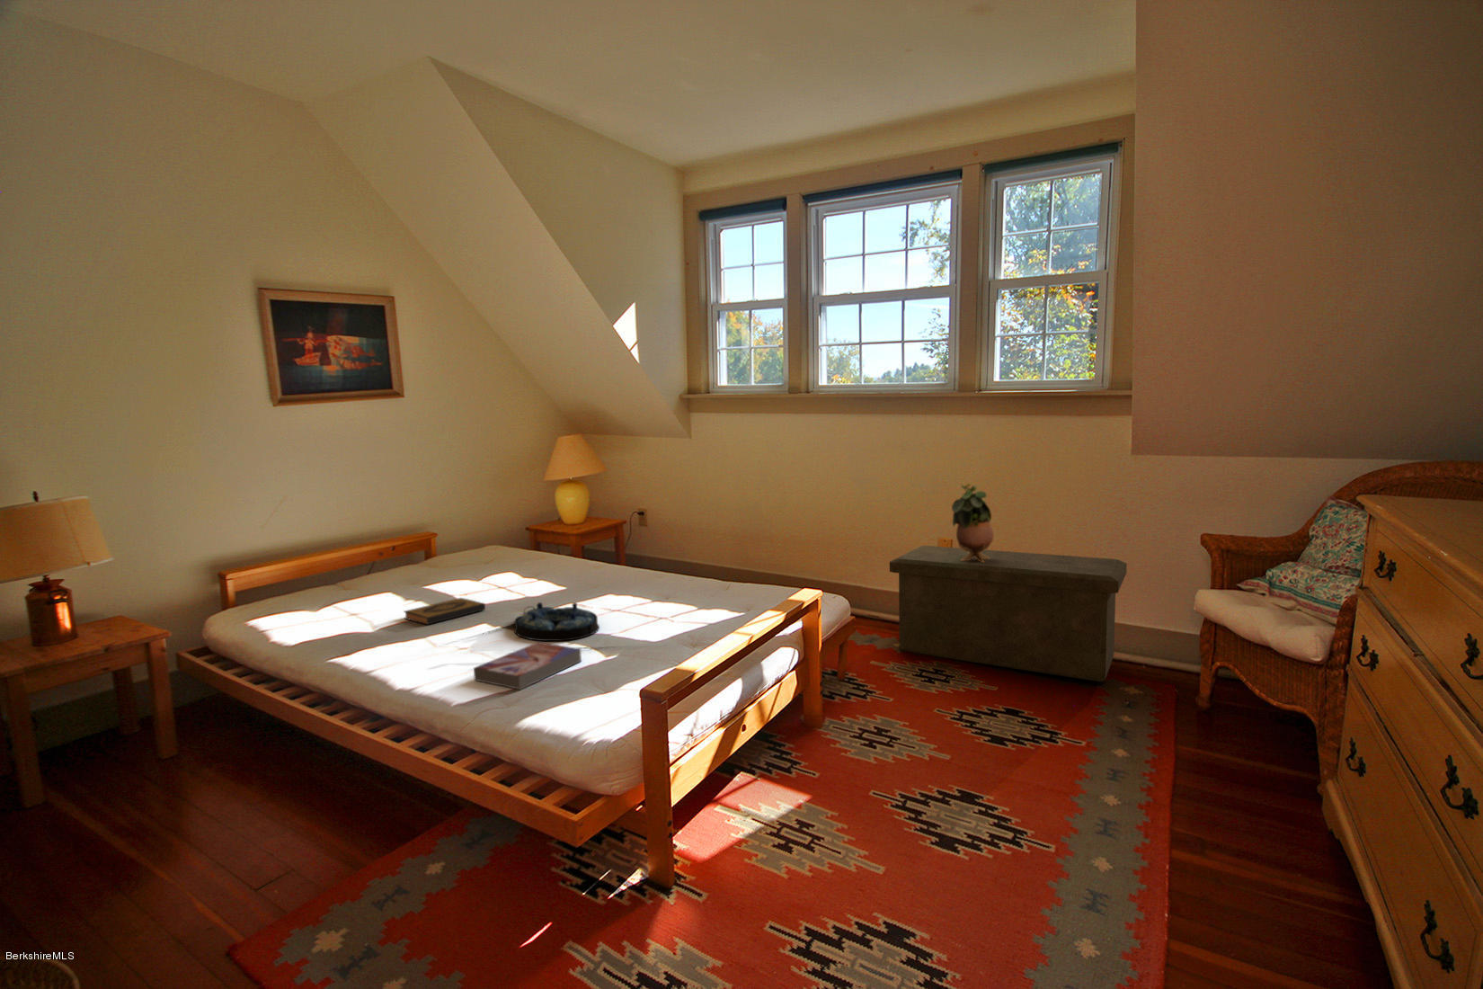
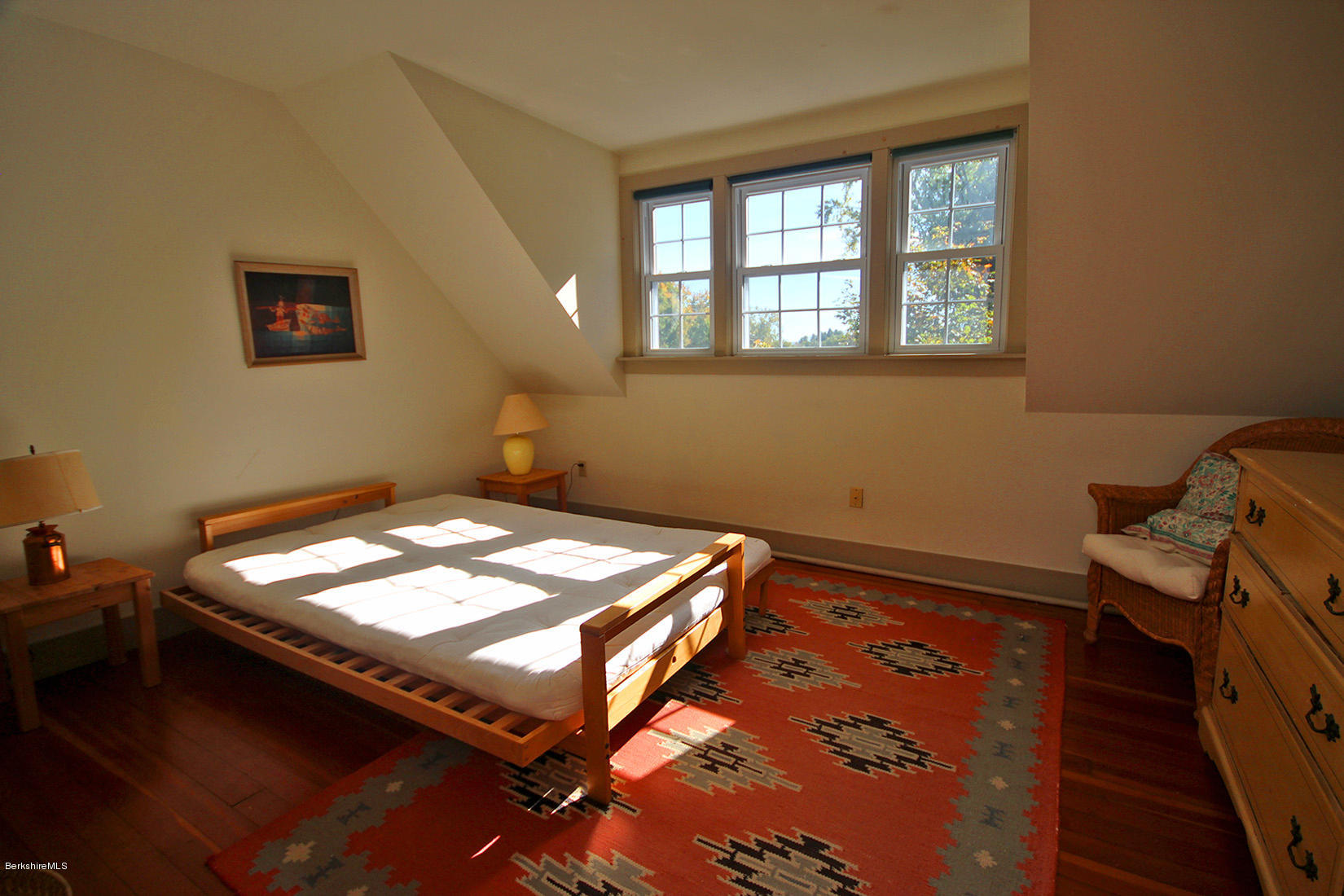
- textbook (530, 663)
- hardback book (445, 610)
- serving tray (555, 618)
- storage bench (1004, 606)
- potted plant (971, 521)
